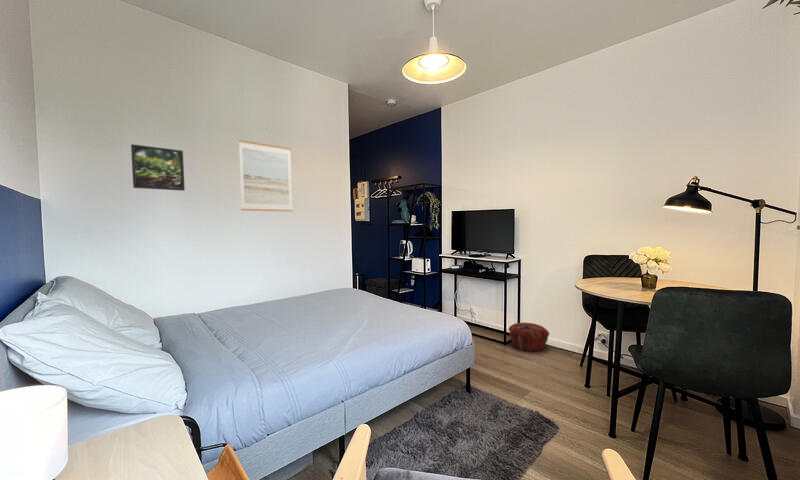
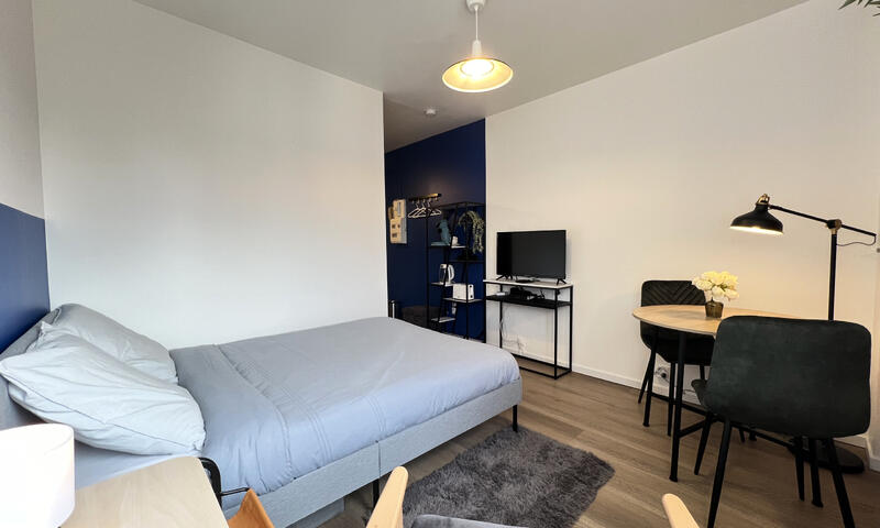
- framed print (159, 168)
- wall art (267, 177)
- woven basket (528, 335)
